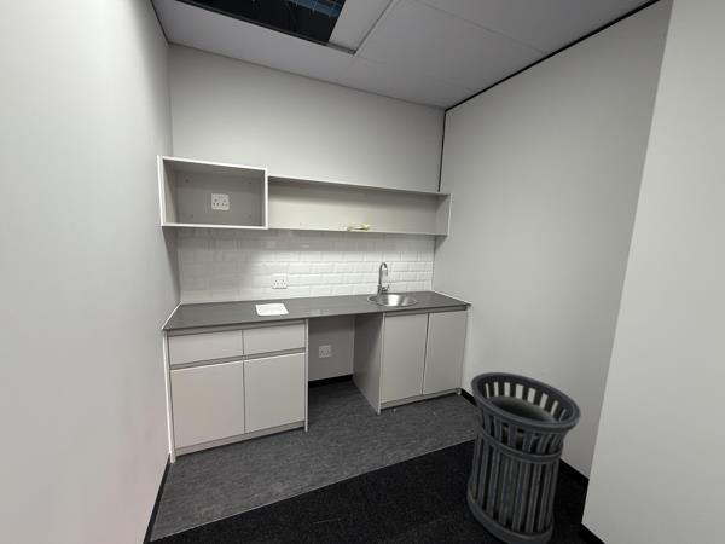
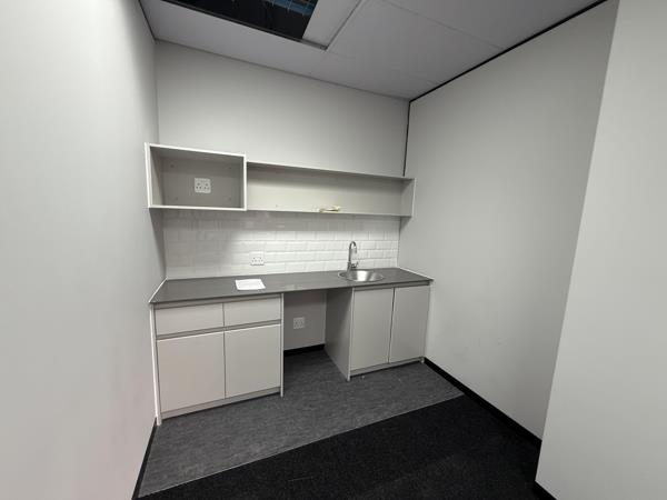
- trash can (514, 455)
